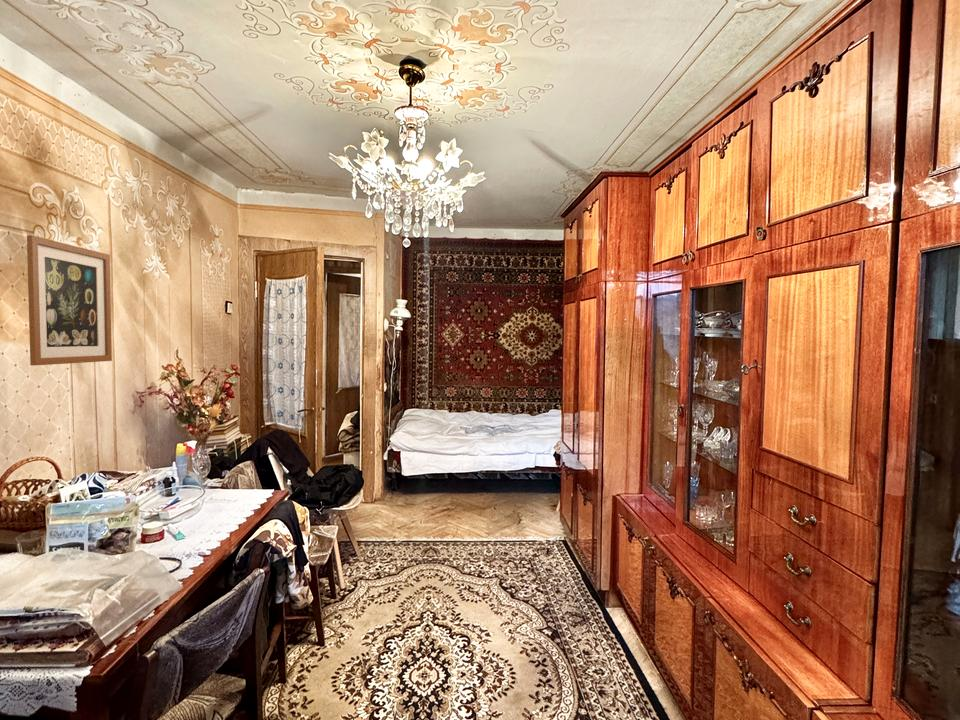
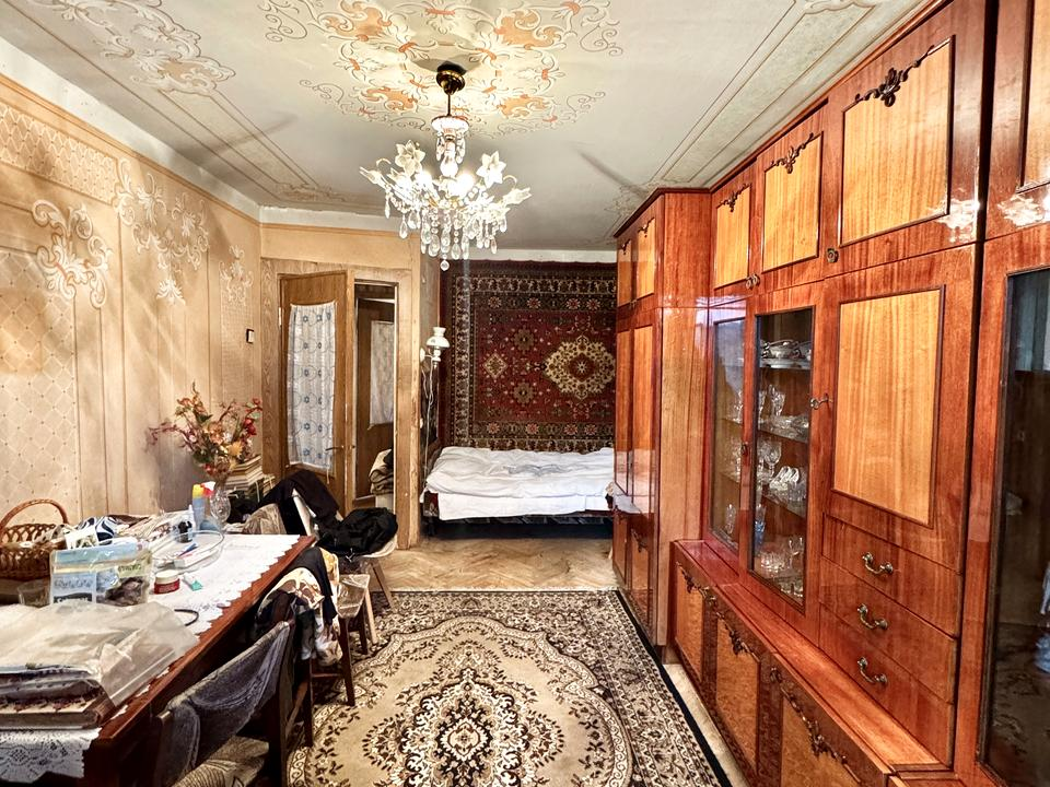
- wall art (73, 304)
